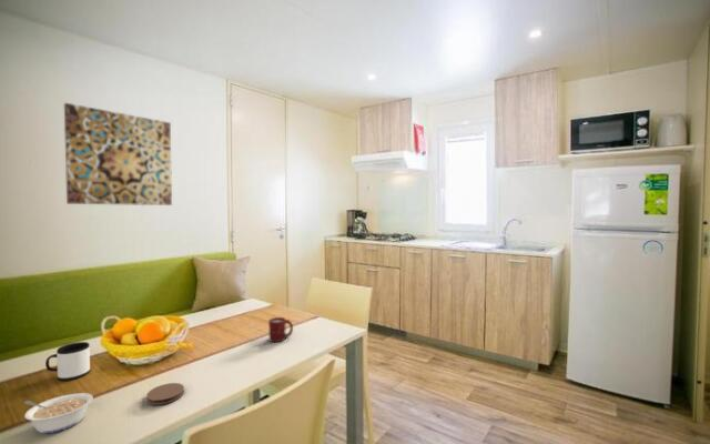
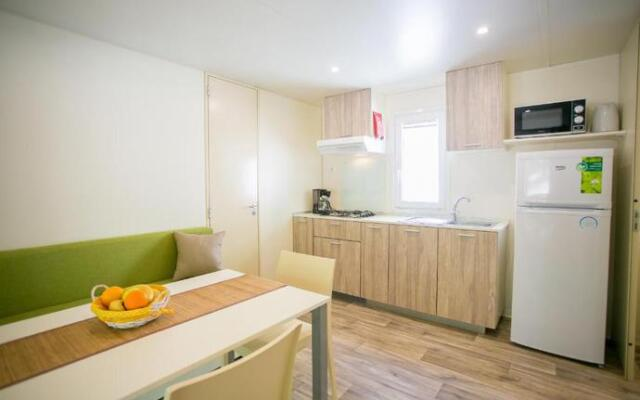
- cup (281, 329)
- legume (58, 413)
- mug (68, 361)
- wall art (123, 159)
- coaster (165, 393)
